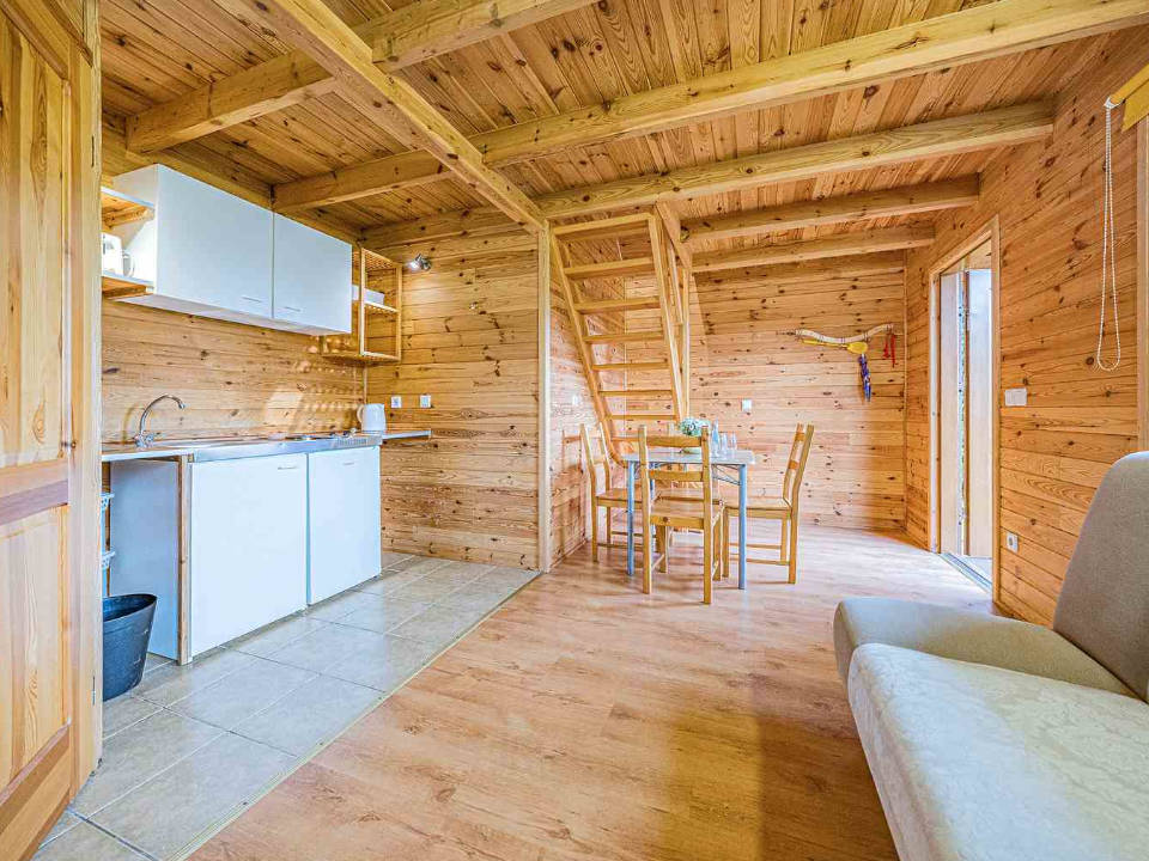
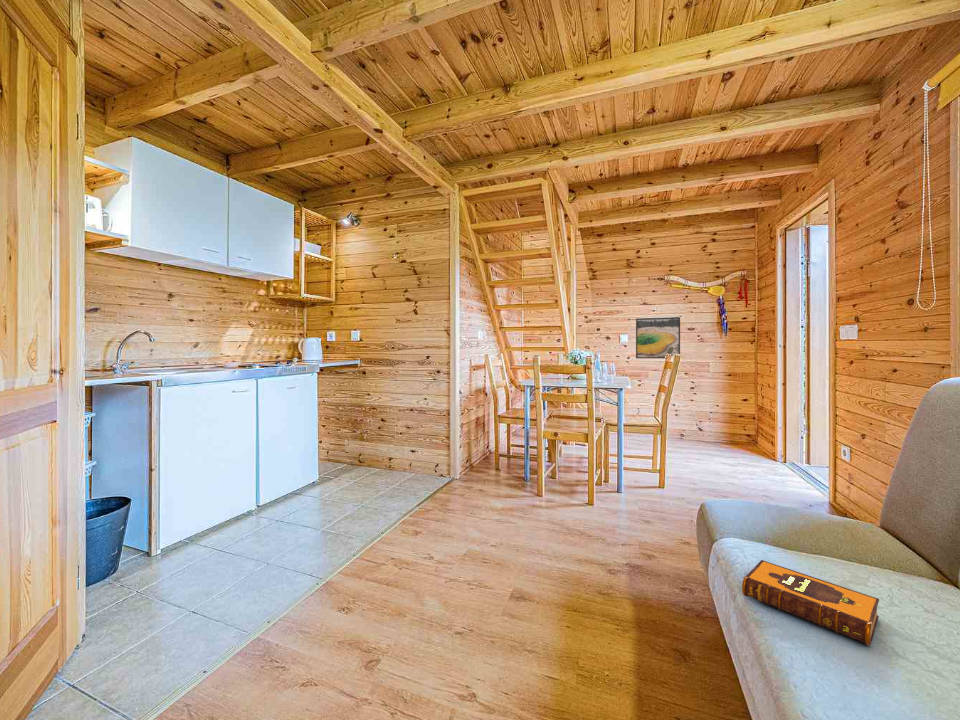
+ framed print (657, 338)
+ hardback book (807, 598)
